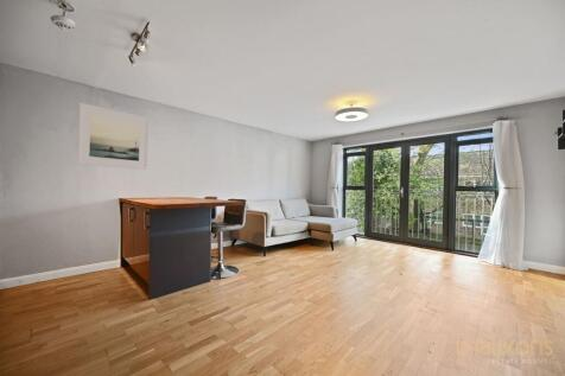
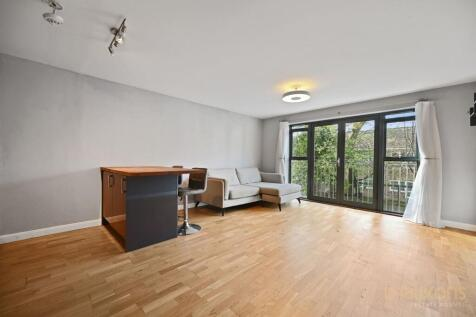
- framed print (115, 139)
